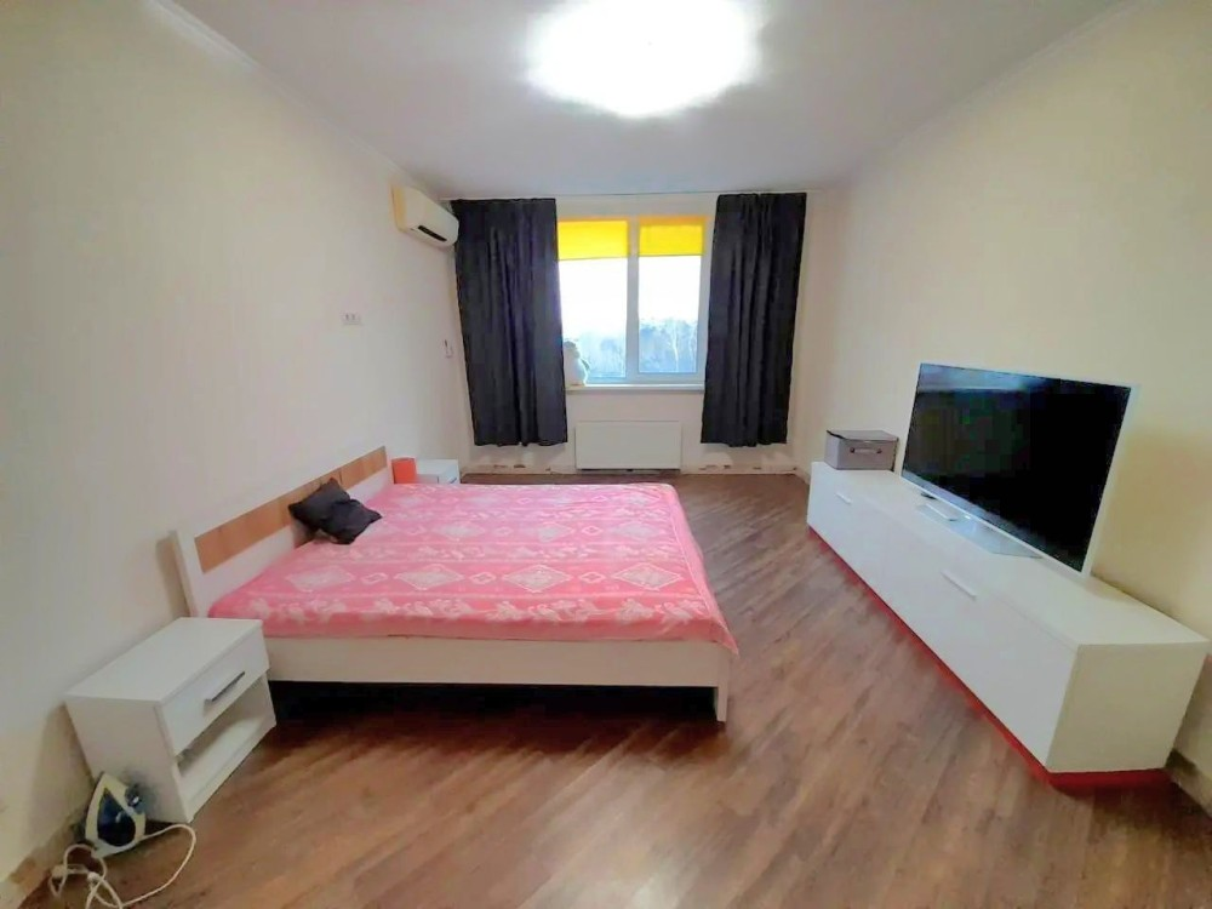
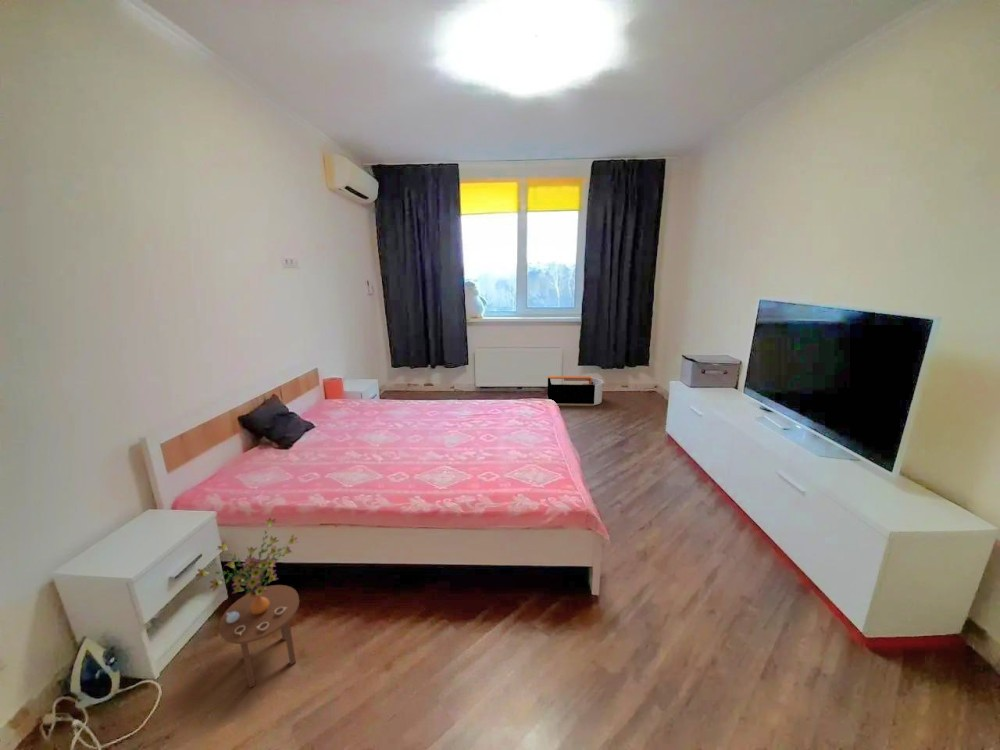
+ storage bin (575, 390)
+ side table (258, 606)
